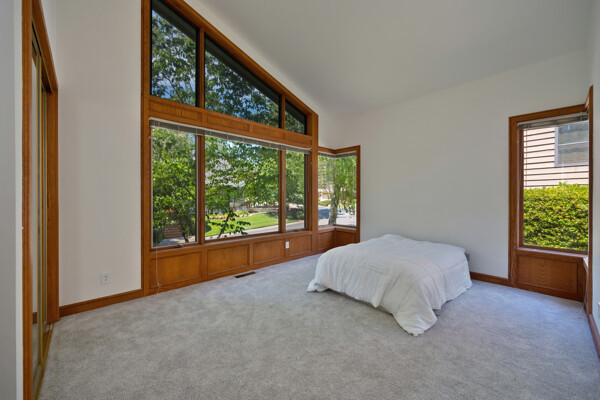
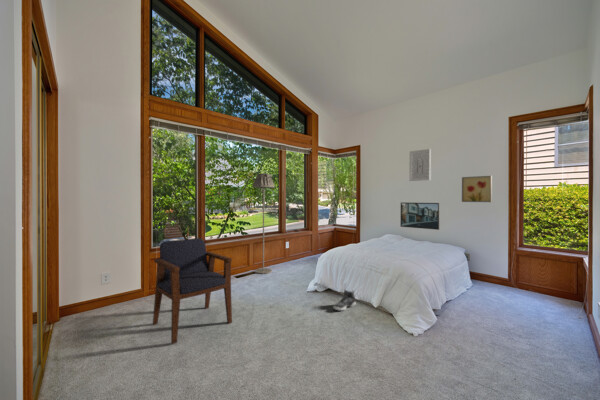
+ armchair (192, 282)
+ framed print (419, 215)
+ wall art (476, 189)
+ floor lamp (263, 222)
+ sneaker (344, 299)
+ wall art (419, 165)
